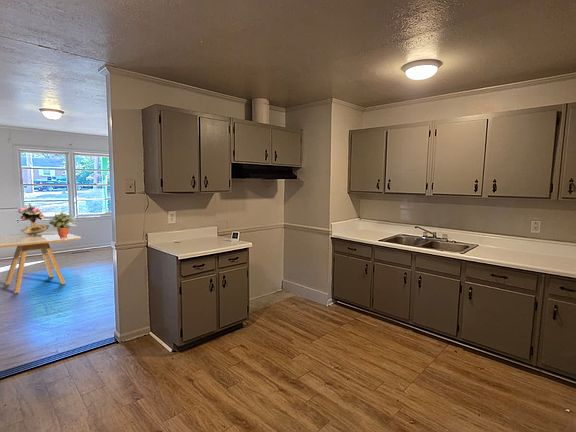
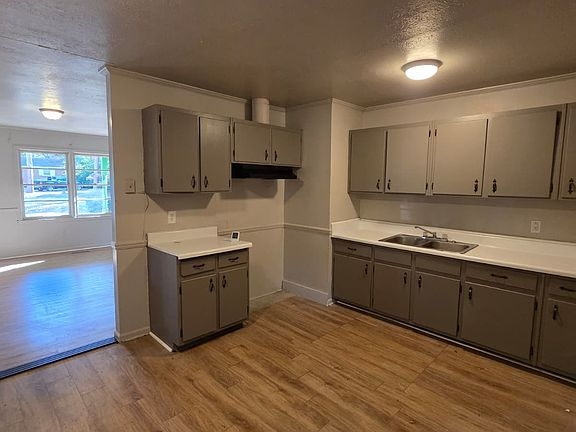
- bouquet (34, 219)
- dining table (25, 257)
- potted plant (63, 224)
